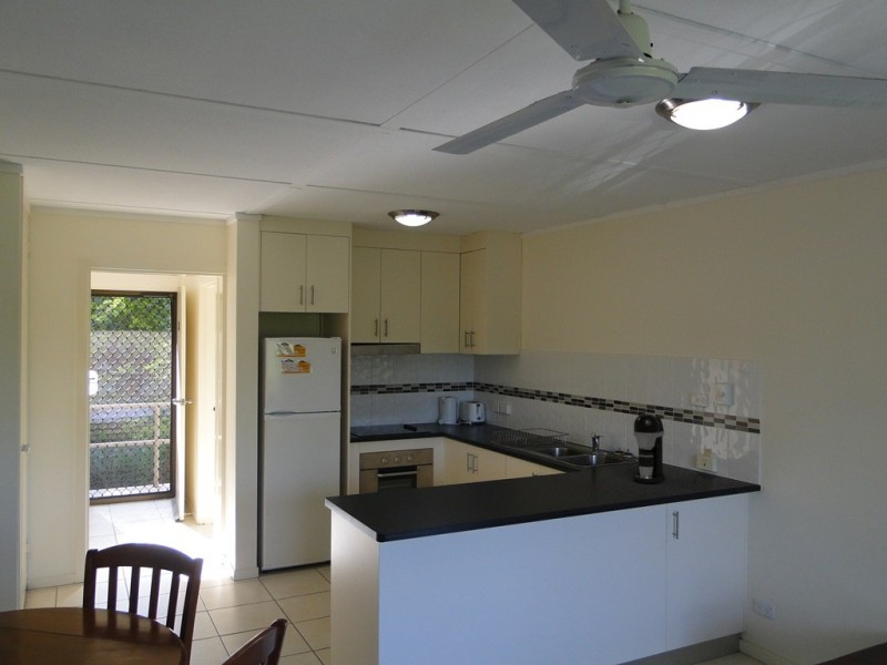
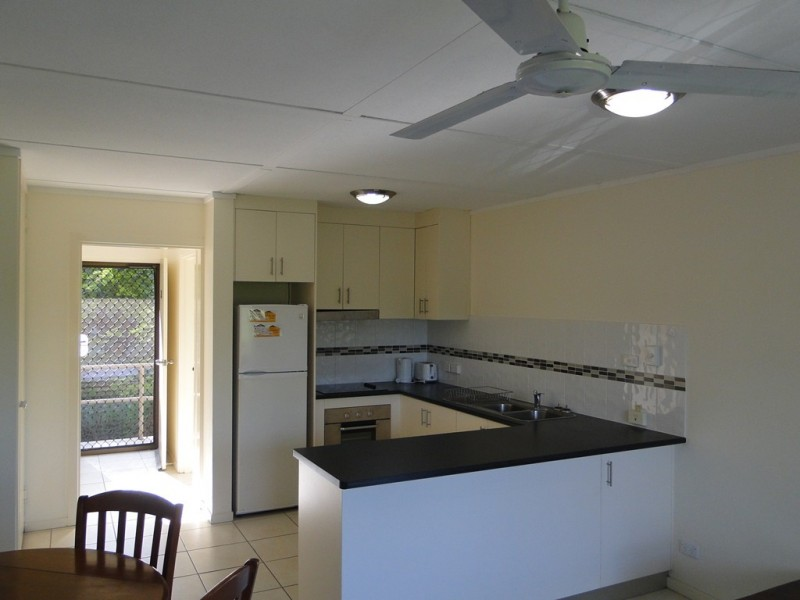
- coffee maker (649, 446)
